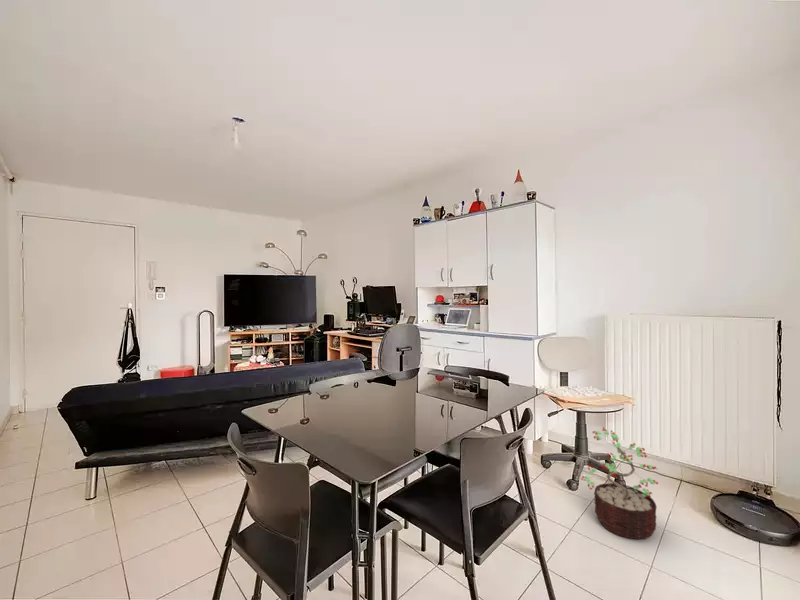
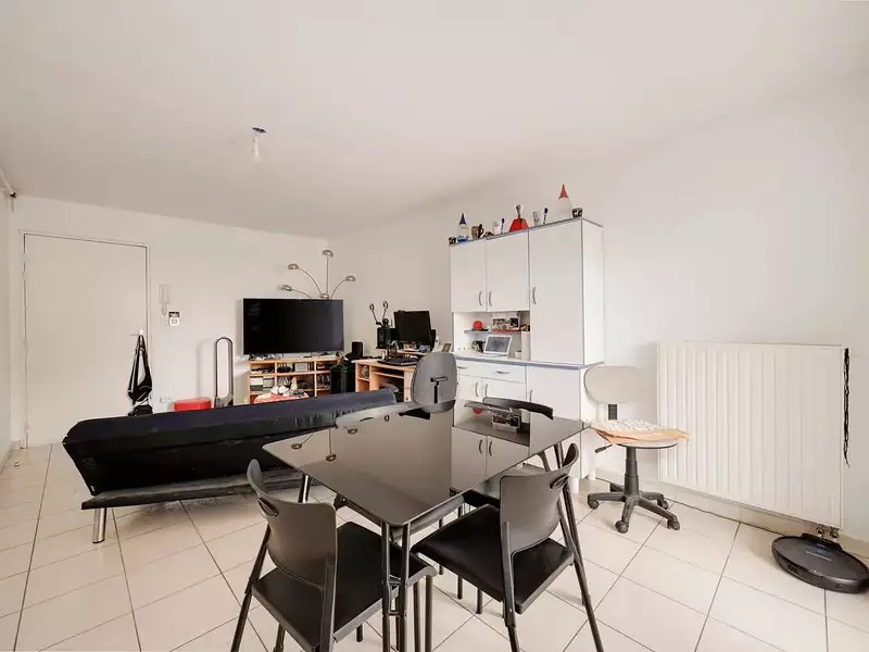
- decorative plant (620, 475)
